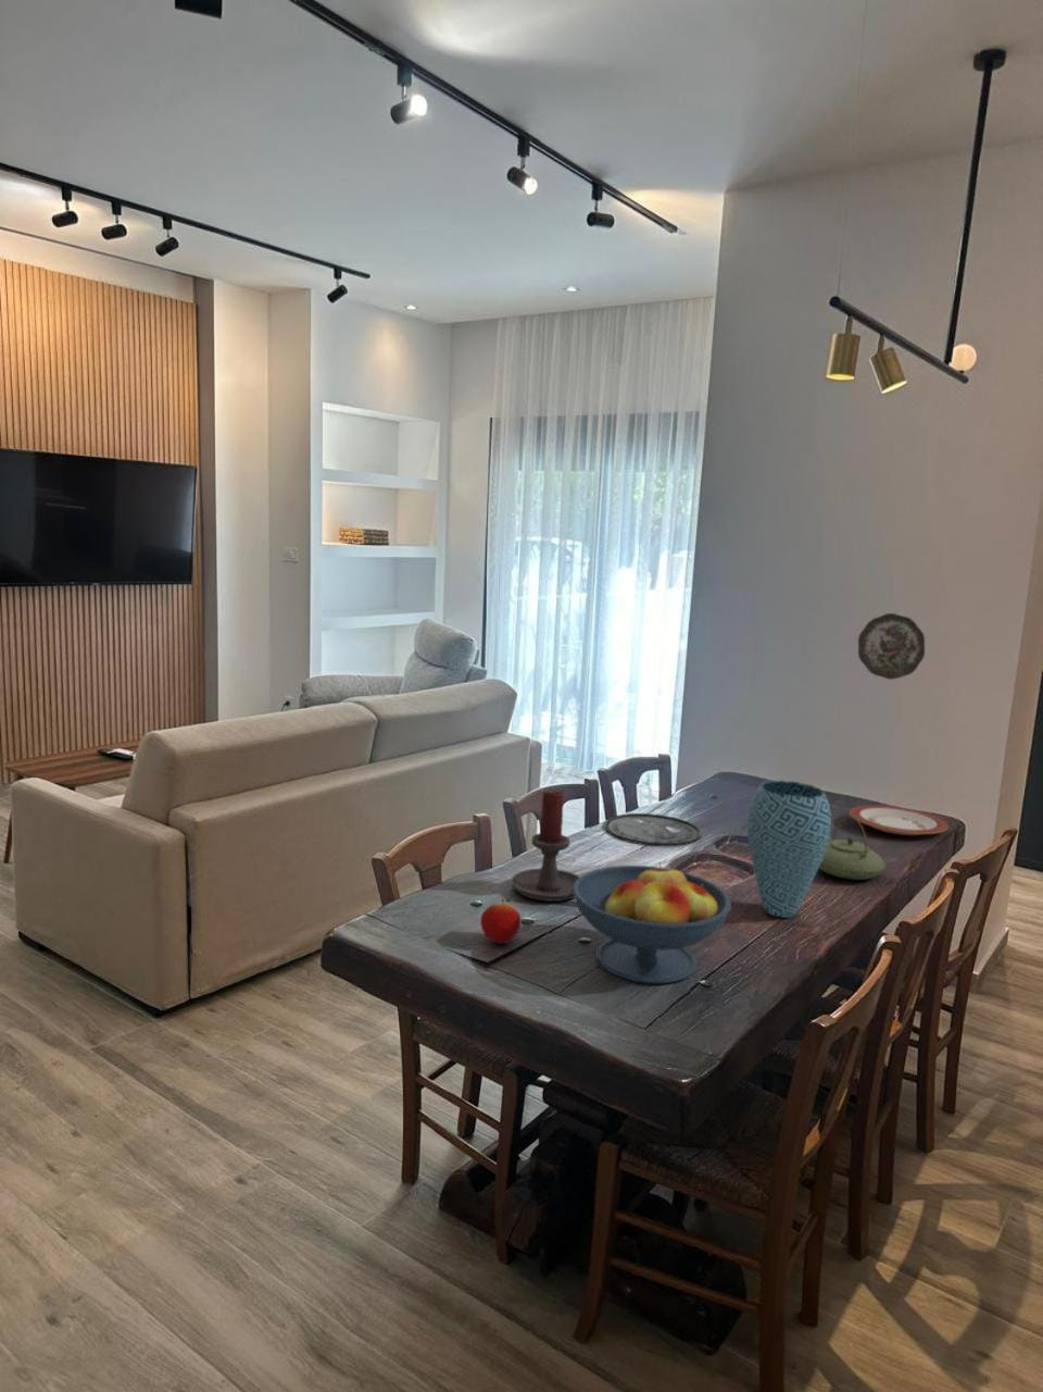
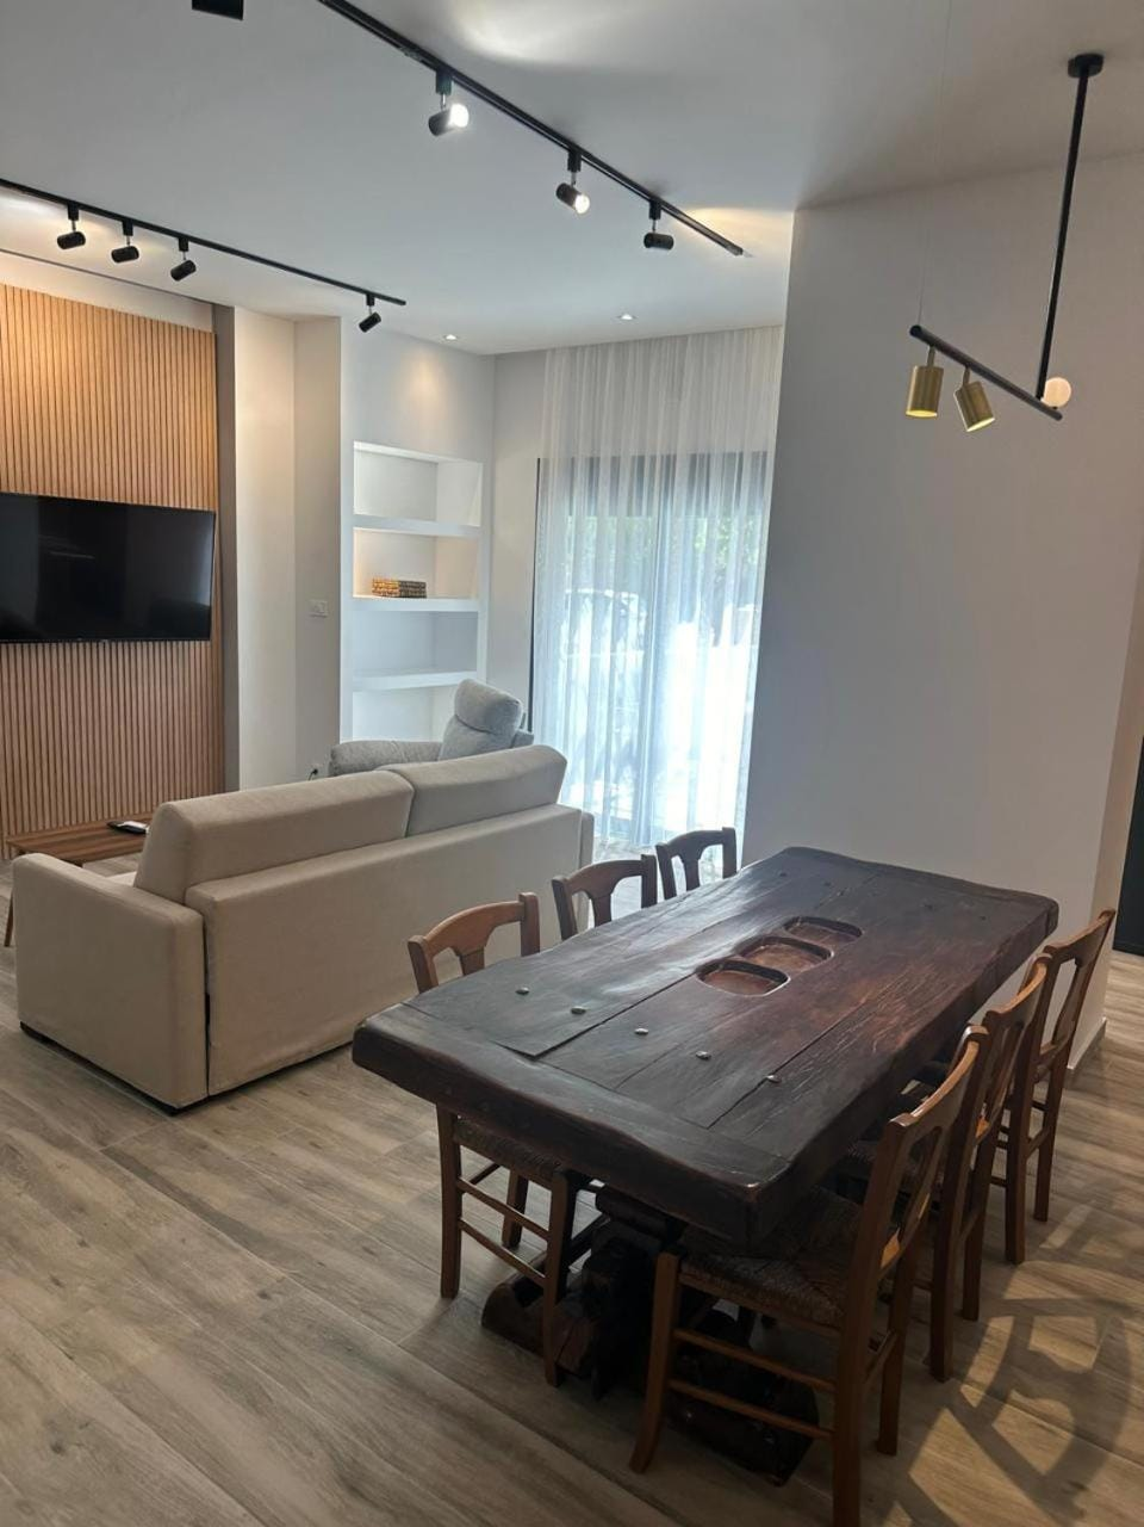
- plate (652, 829)
- vase (786, 851)
- fruit bowl (649, 914)
- plate (897, 822)
- candle holder (560, 843)
- decorative plate (891, 646)
- apple (501, 920)
- teapot (847, 843)
